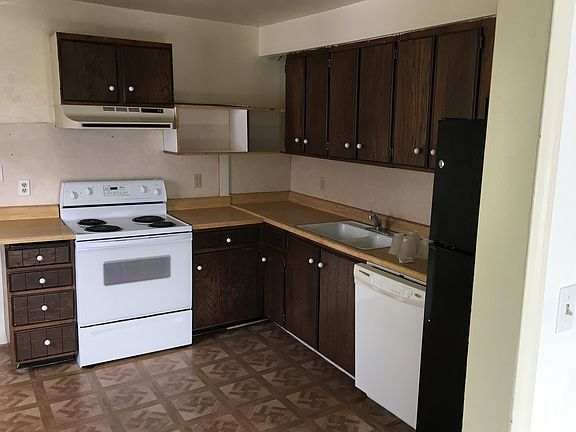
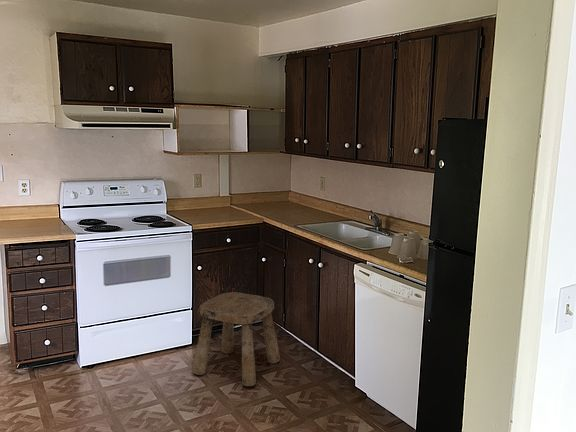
+ stool (233, 335)
